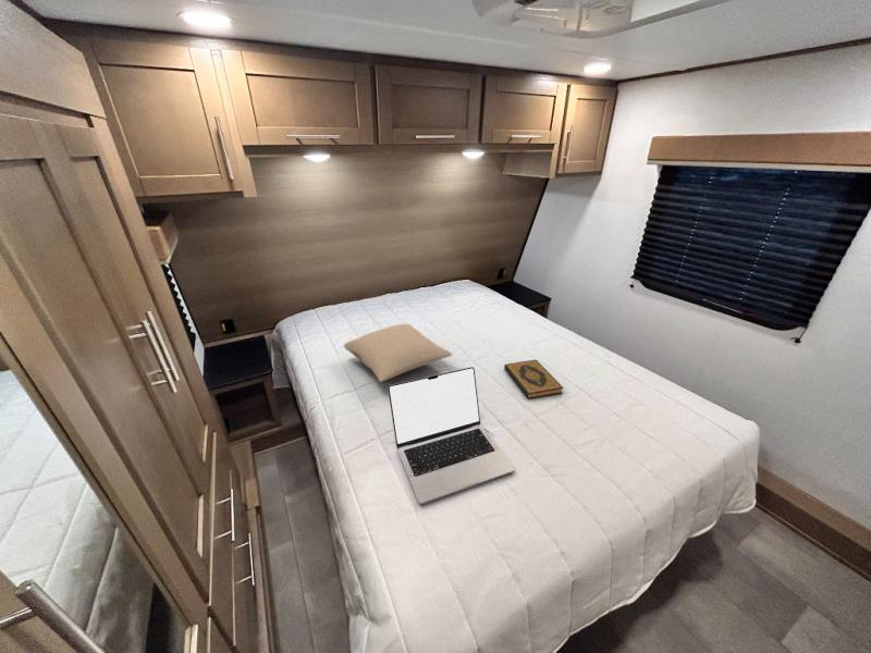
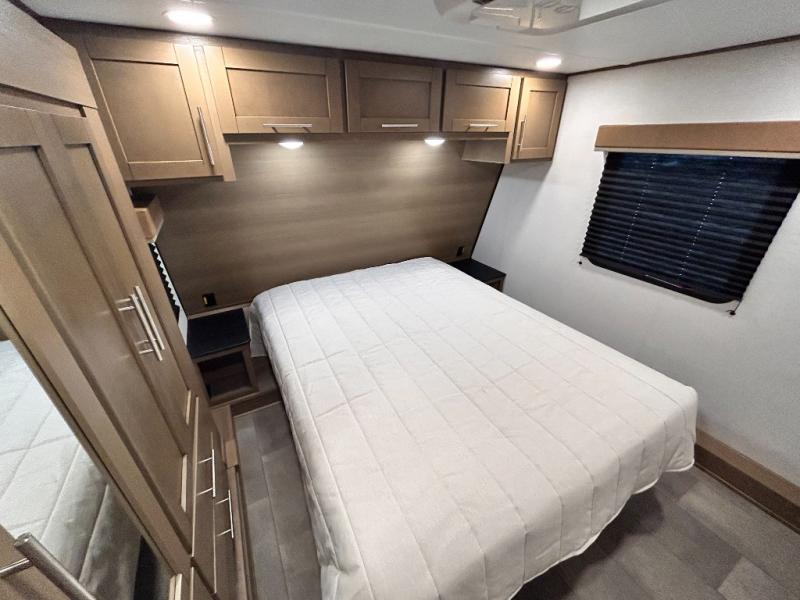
- pillow (396, 349)
- hardback book (531, 378)
- laptop (450, 428)
